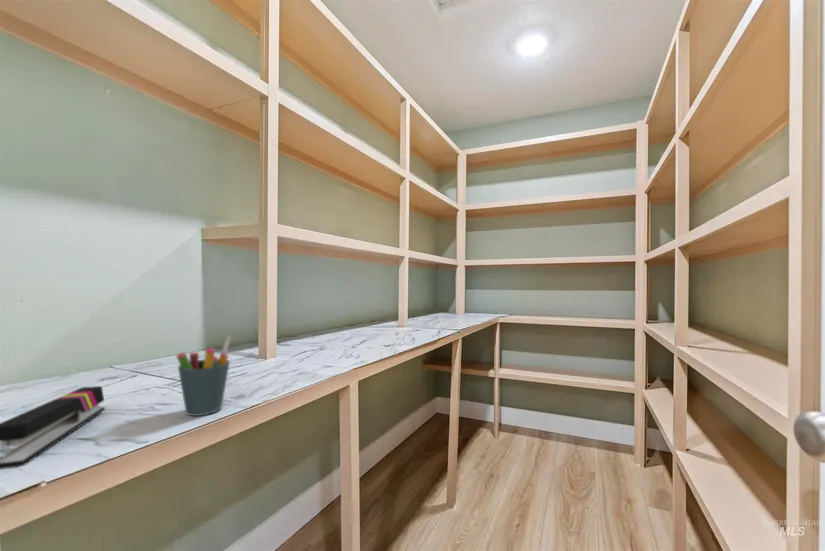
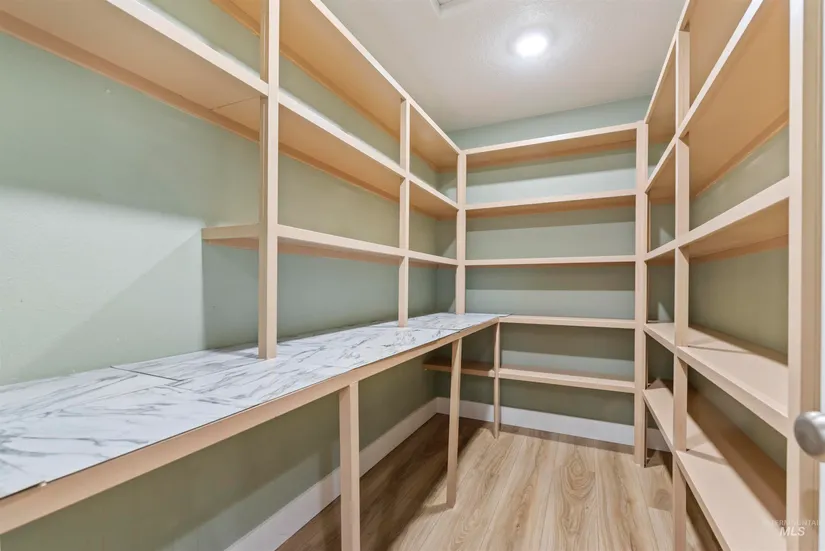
- stapler (56, 417)
- pen holder (204, 374)
